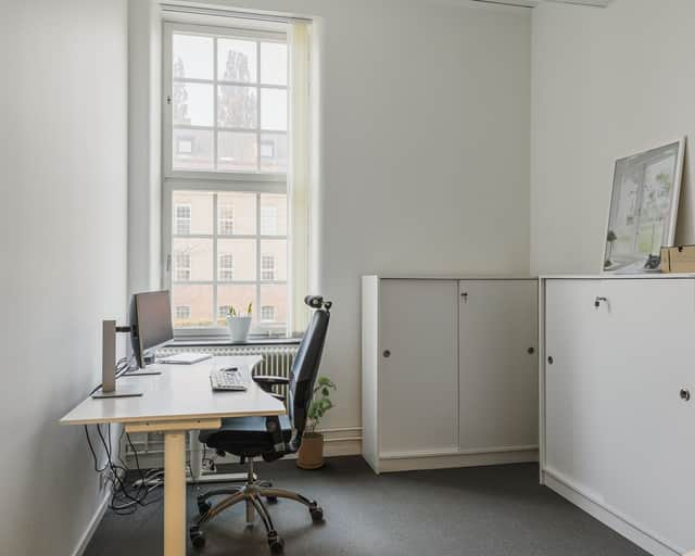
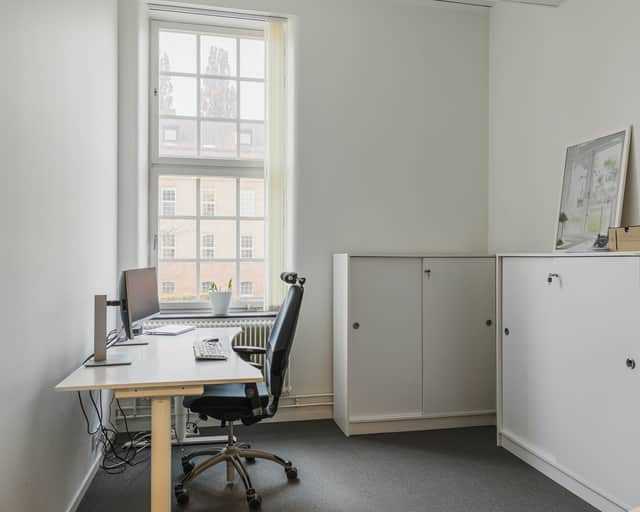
- house plant (314, 422)
